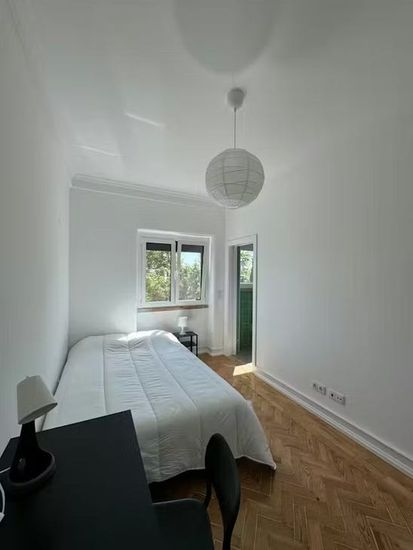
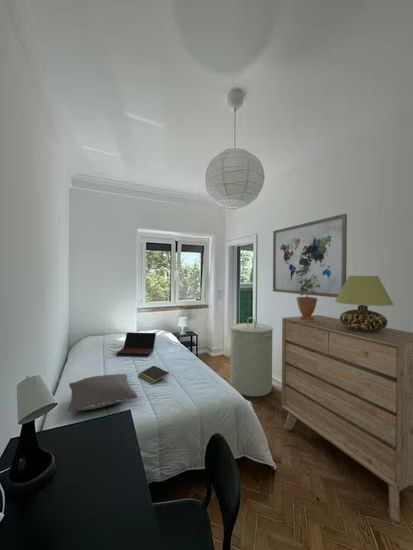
+ table lamp (362, 302)
+ laptop (137, 343)
+ dresser (347, 391)
+ pillow (101, 390)
+ laundry hamper (251, 352)
+ potted plant (305, 291)
+ notepad (153, 373)
+ wall art (303, 259)
